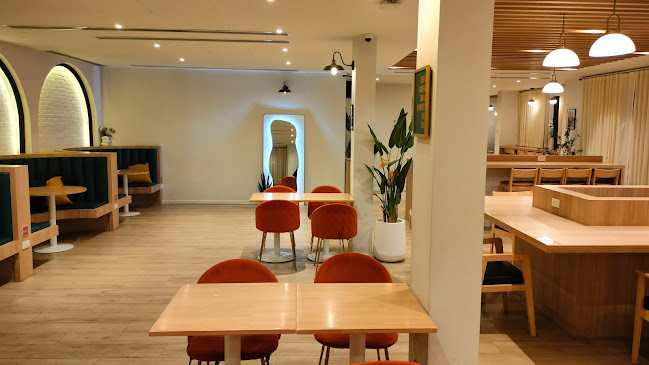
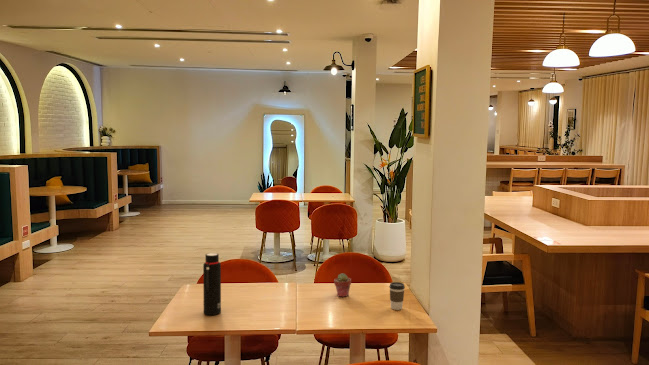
+ potted succulent (342, 284)
+ water bottle (211, 284)
+ coffee cup (396, 296)
